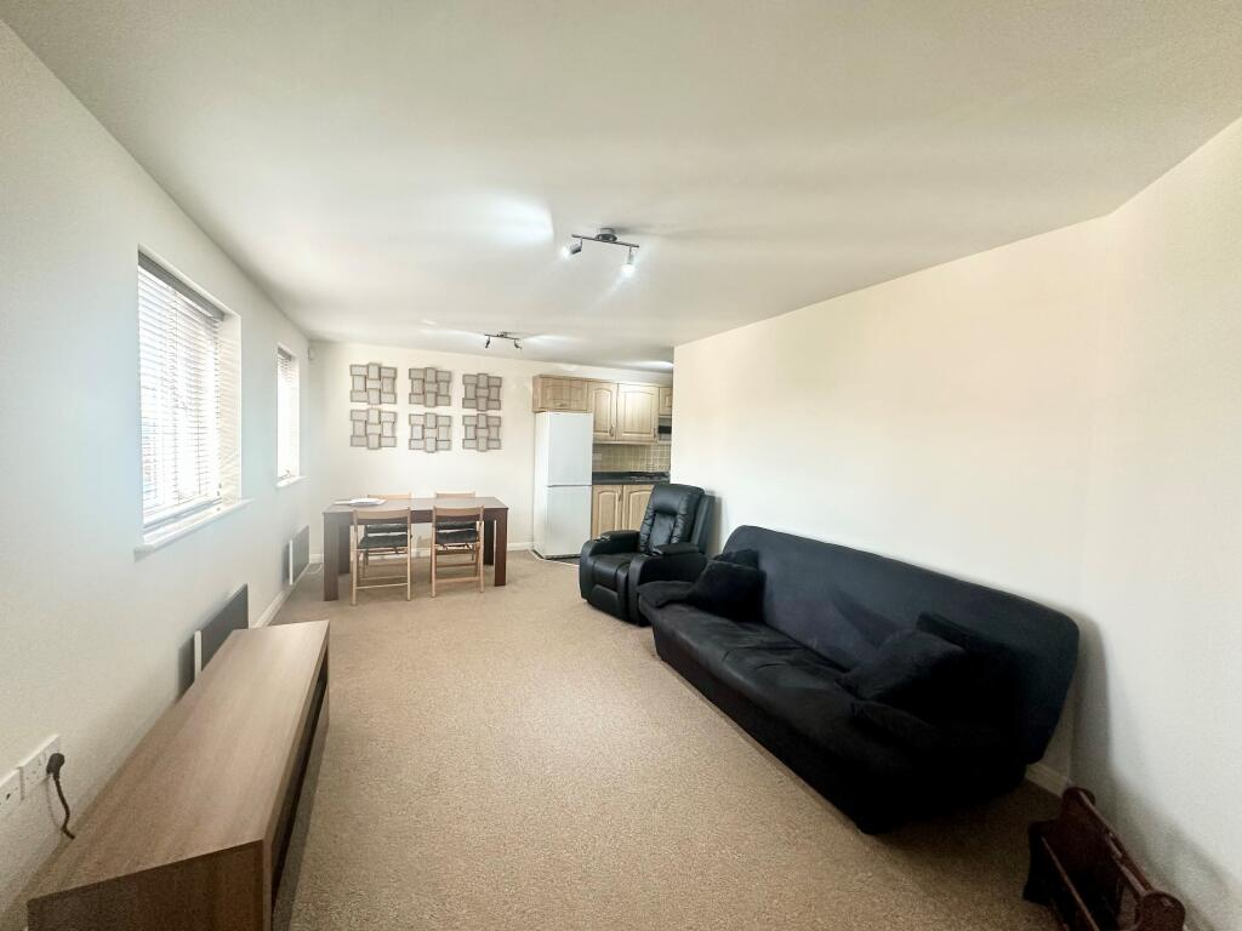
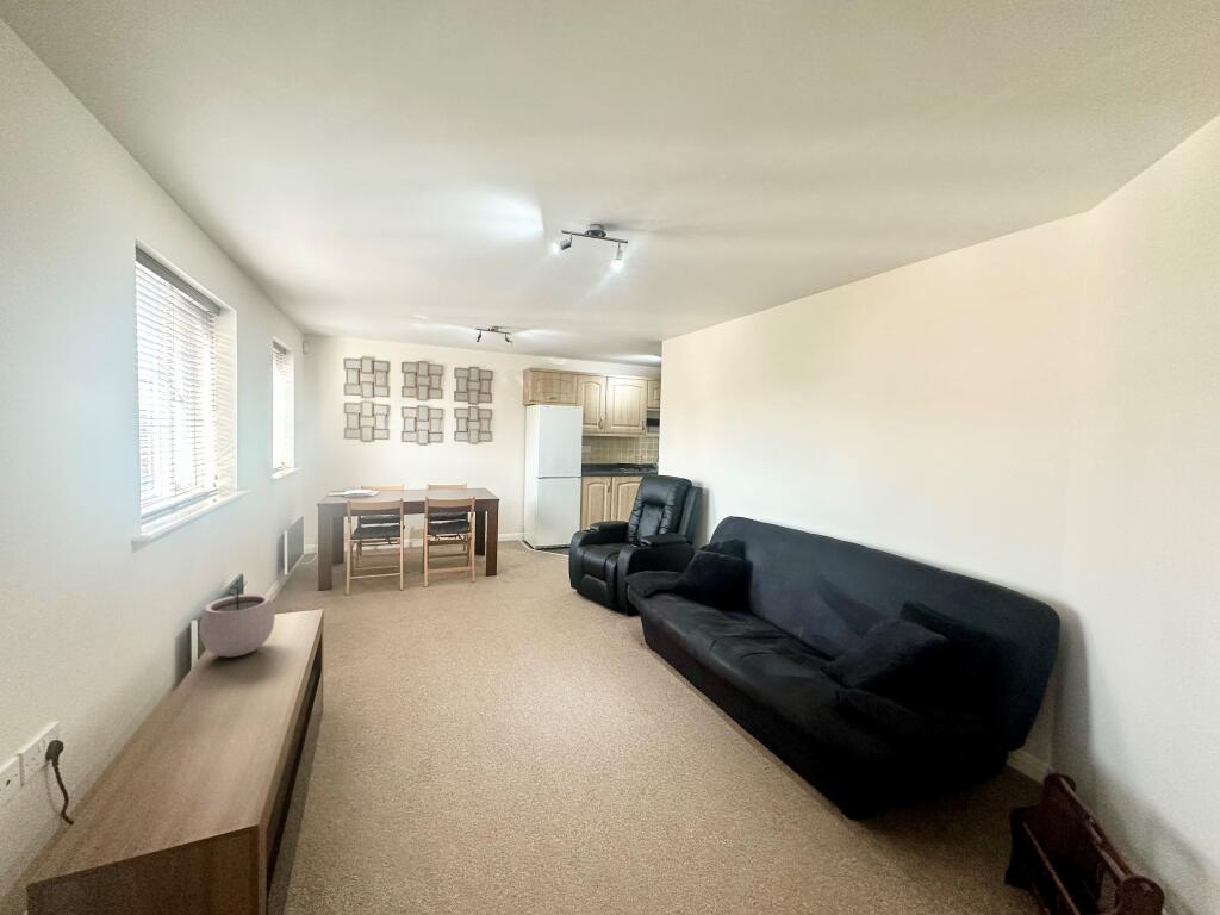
+ plant pot (238, 616)
